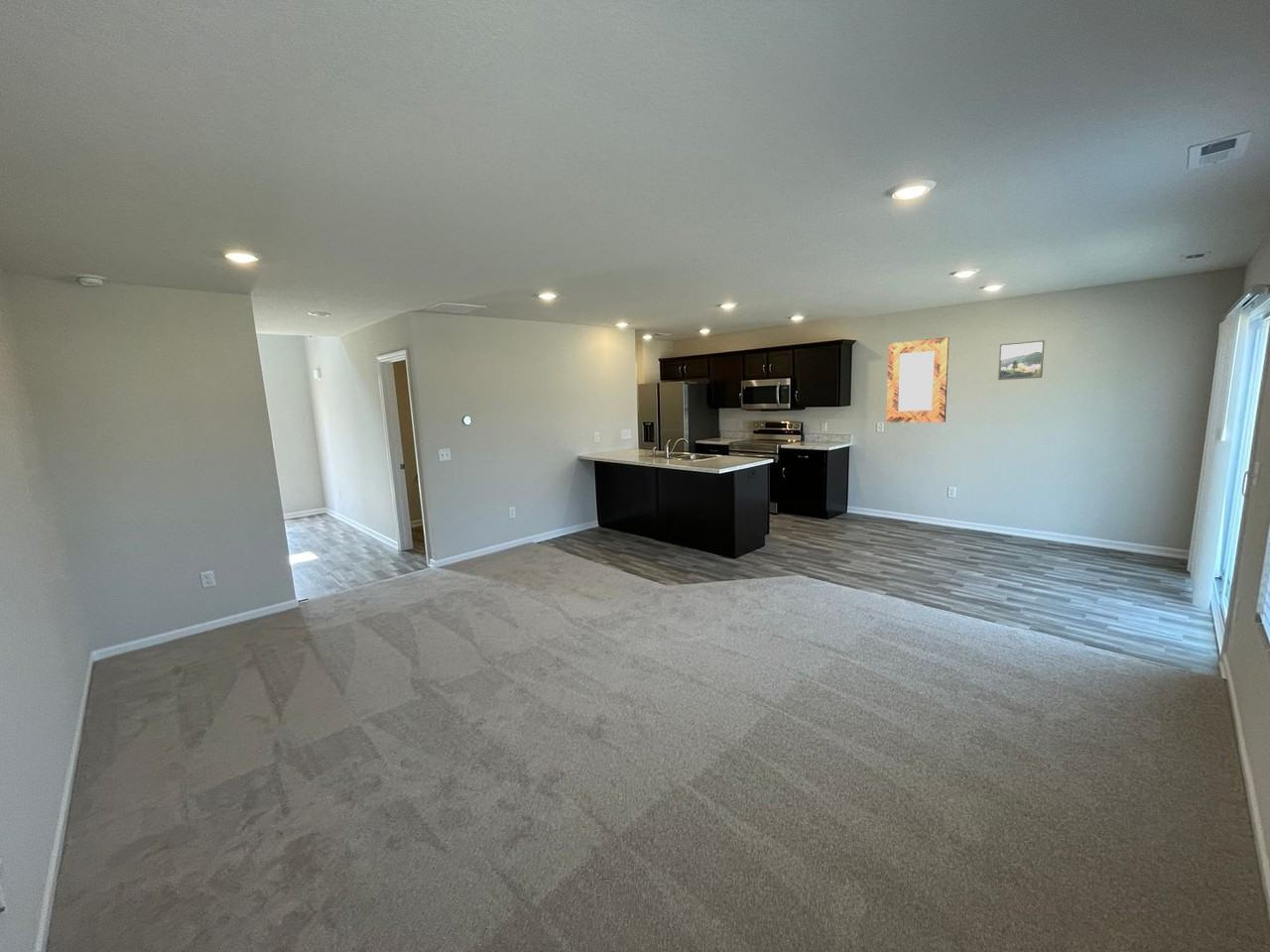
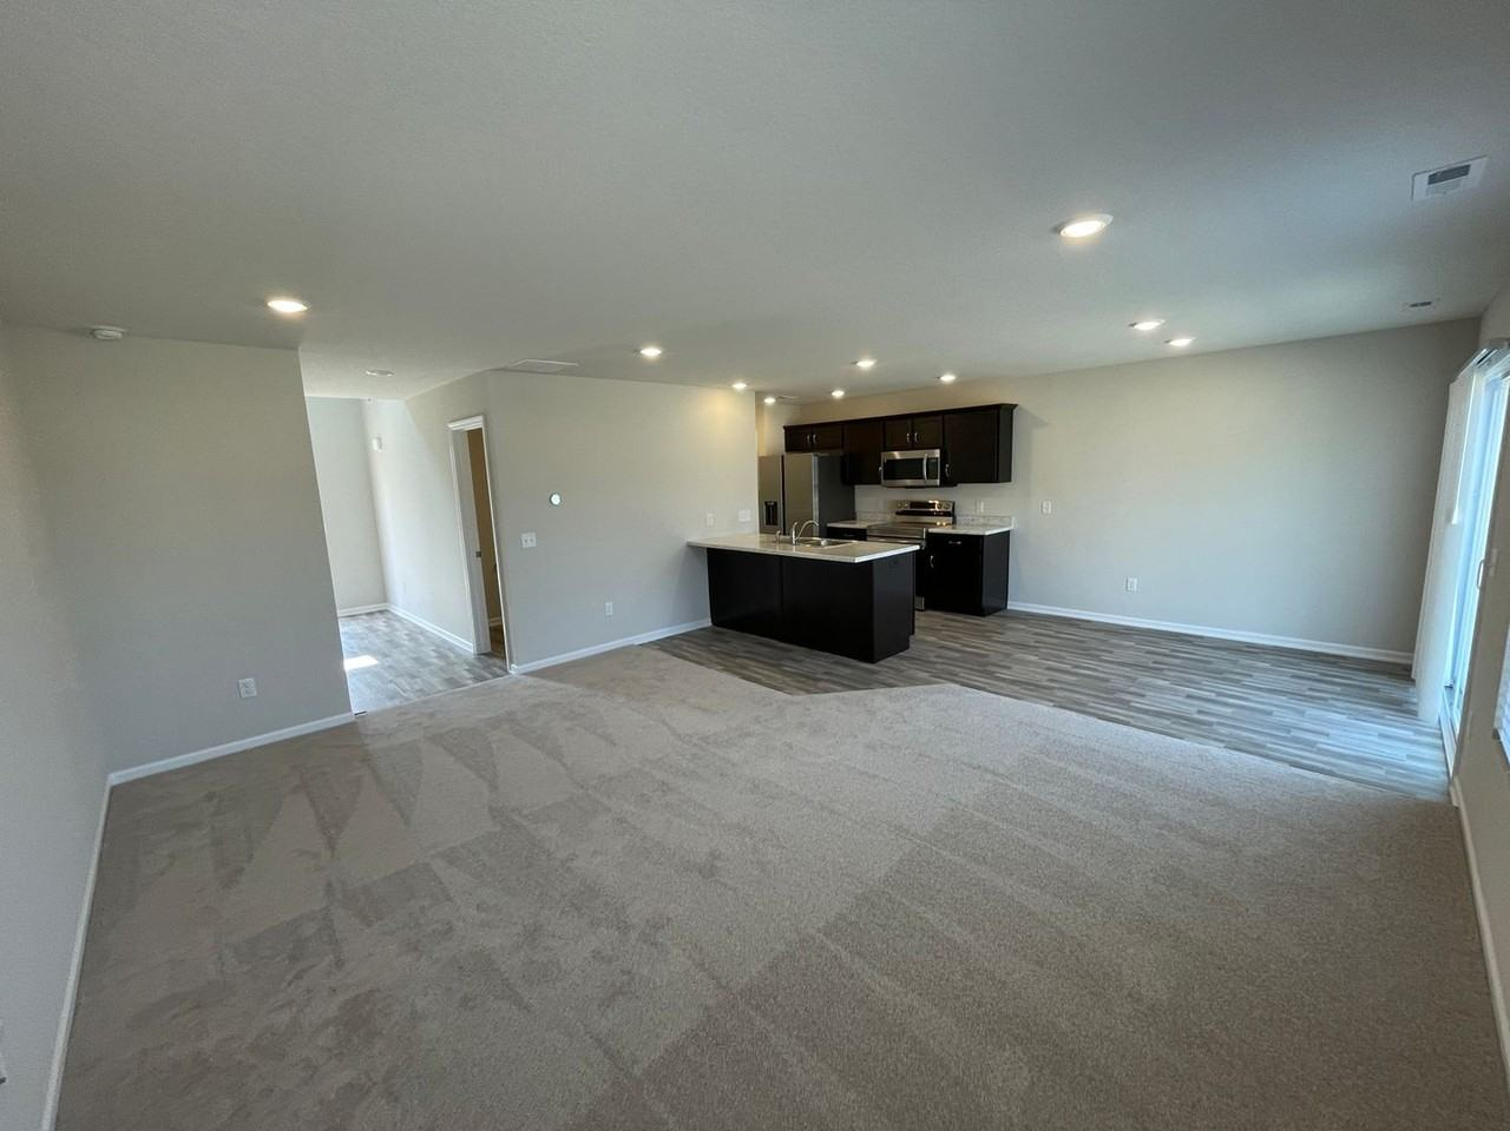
- home mirror (916, 382)
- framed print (1020, 360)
